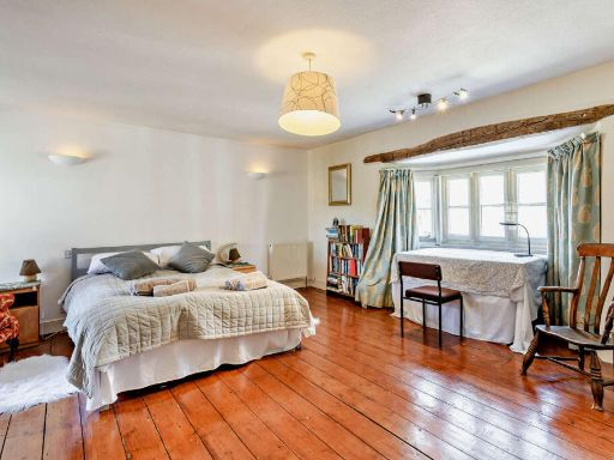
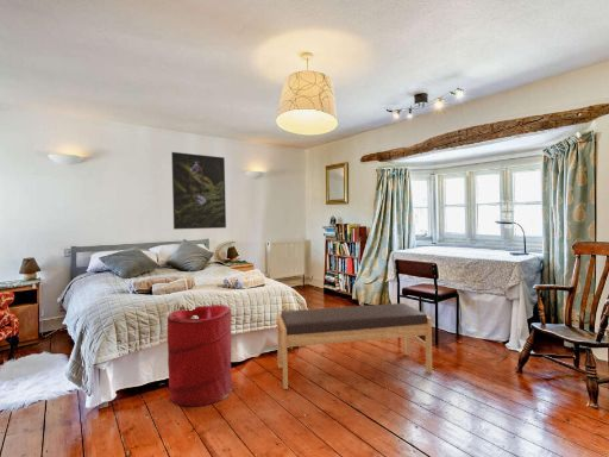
+ bench (352, 340)
+ laundry hamper (200, 349)
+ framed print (200, 192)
